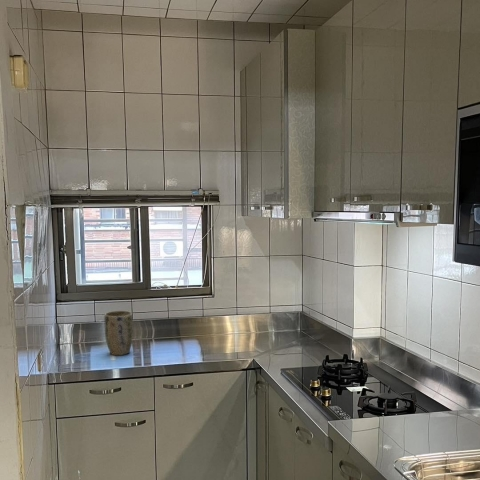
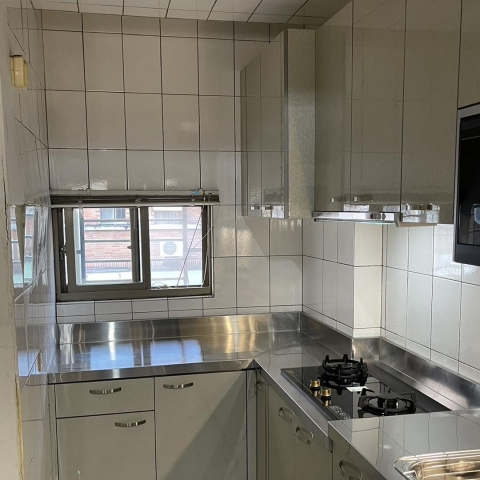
- plant pot (118, 333)
